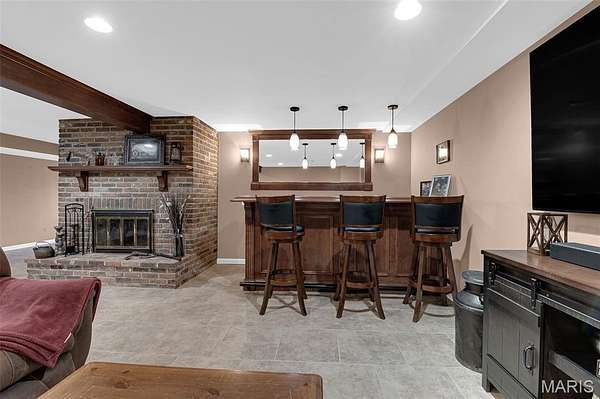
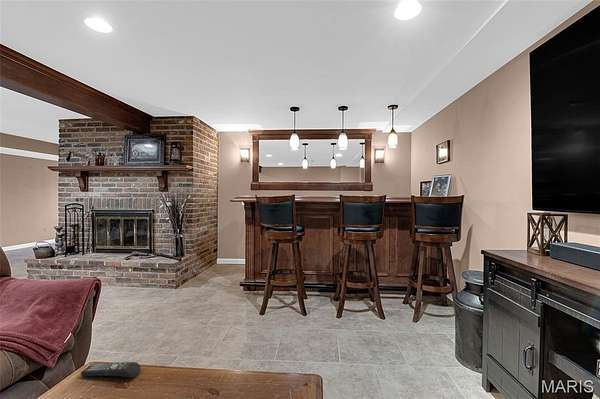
+ remote control (111, 369)
